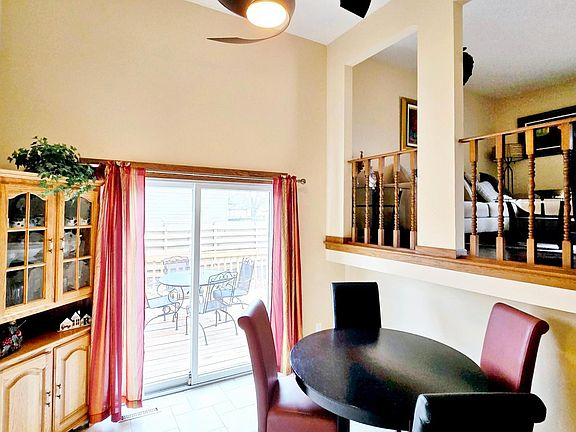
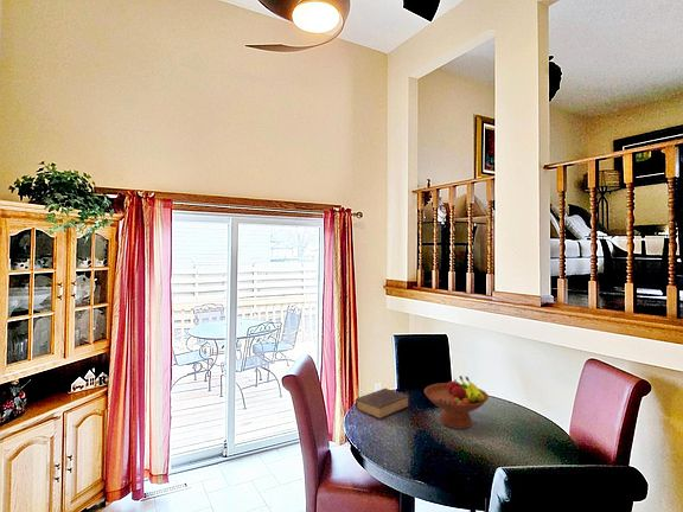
+ book (382, 402)
+ fruit bowl (455, 402)
